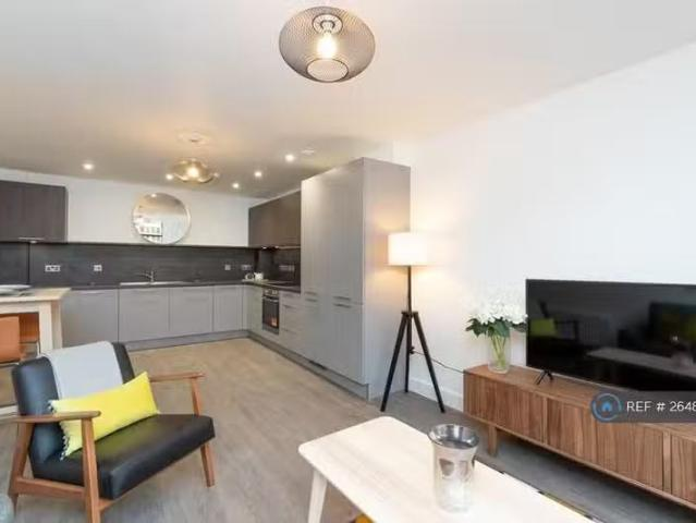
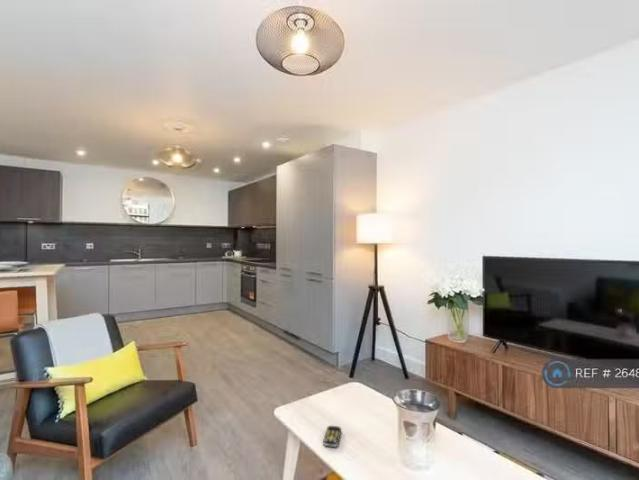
+ remote control (332, 435)
